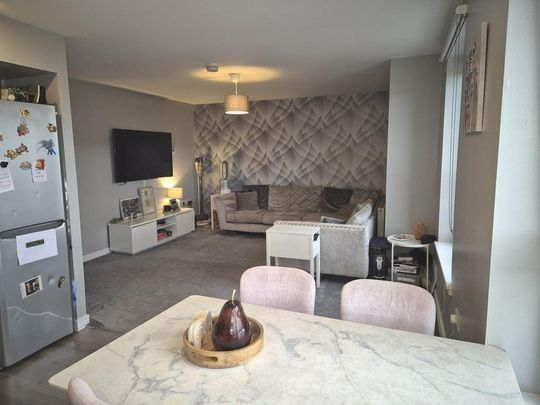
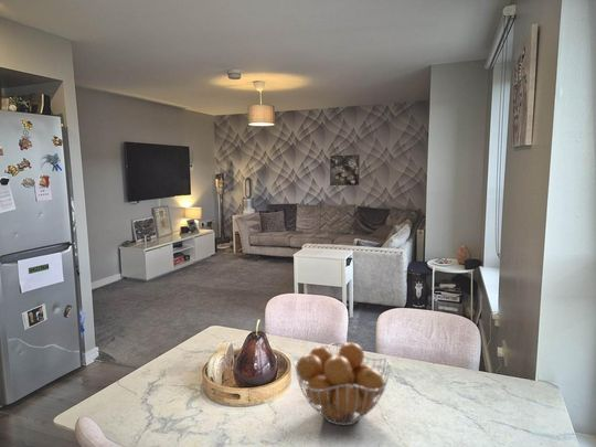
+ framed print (344, 170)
+ fruit basket (341, 381)
